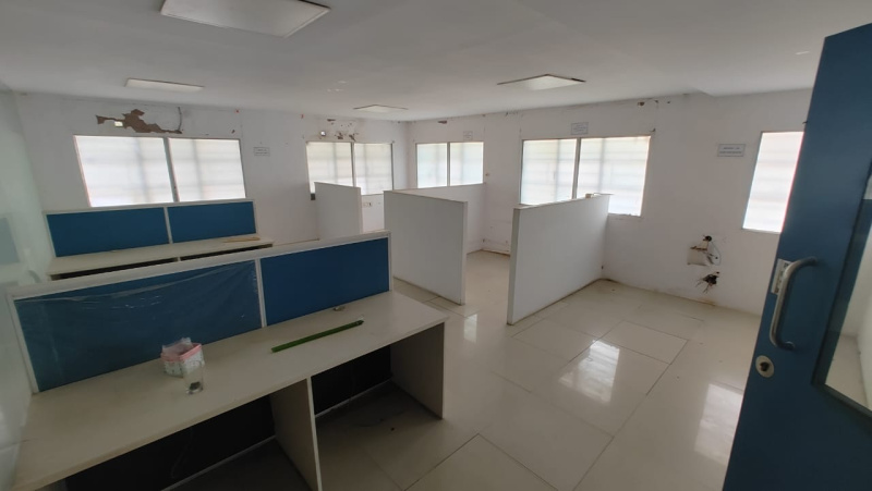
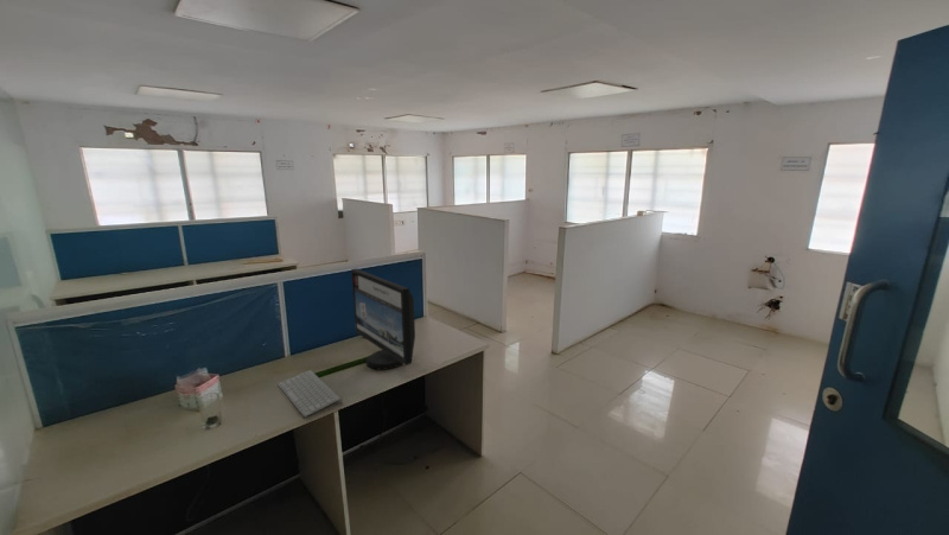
+ computer monitor (386, 319)
+ keyboard (308, 390)
